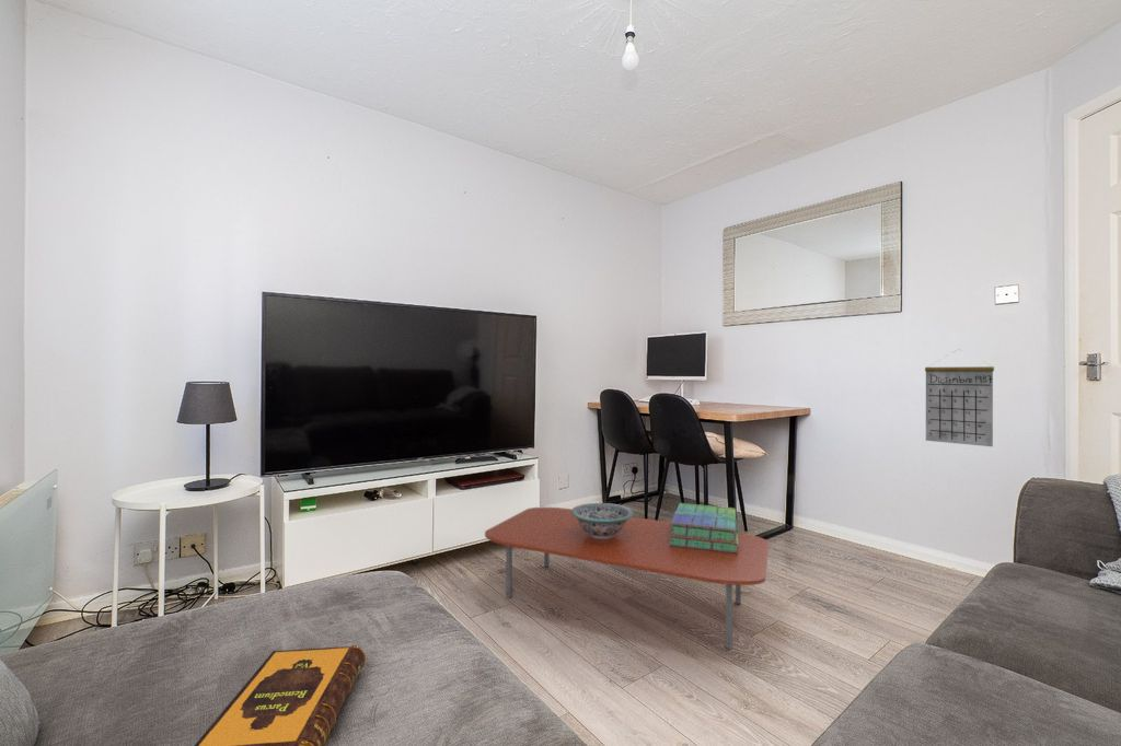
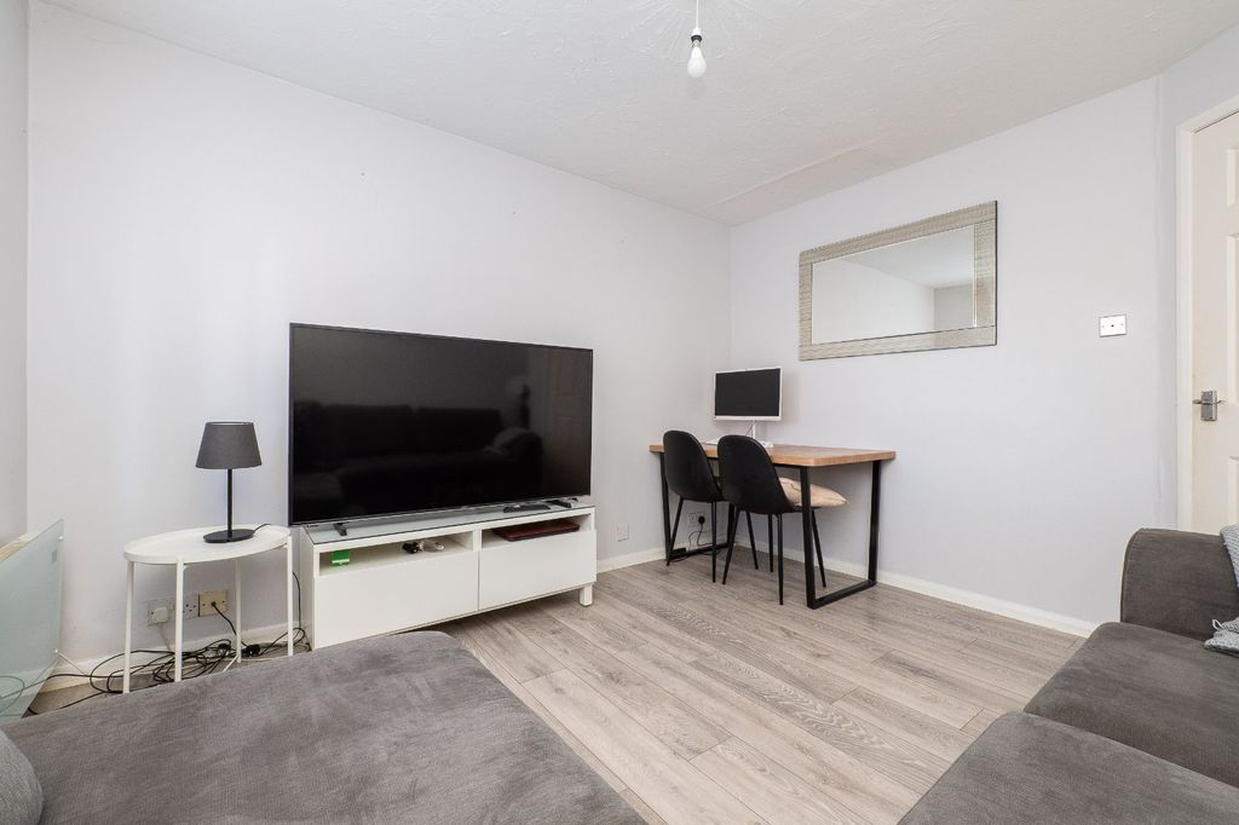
- decorative bowl (601, 522)
- calendar (958, 396)
- hardback book (291, 704)
- stack of books (704, 524)
- coffee table (622, 566)
